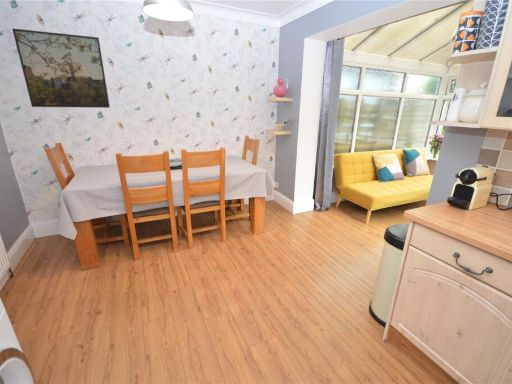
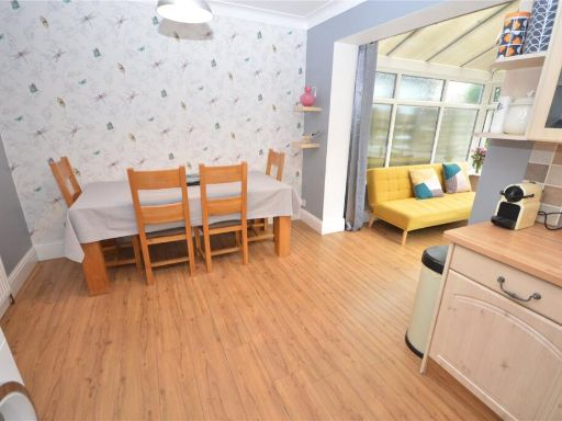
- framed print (65, 71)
